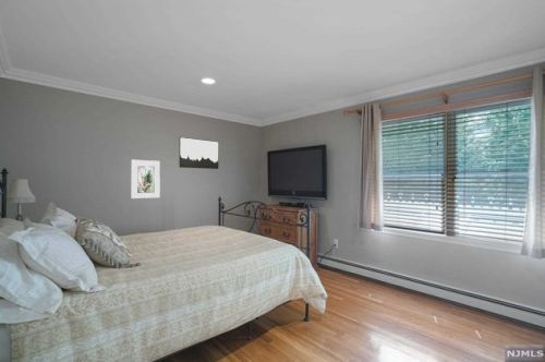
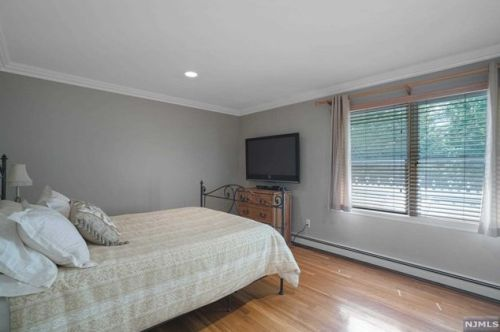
- wall art (199, 154)
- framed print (146, 179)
